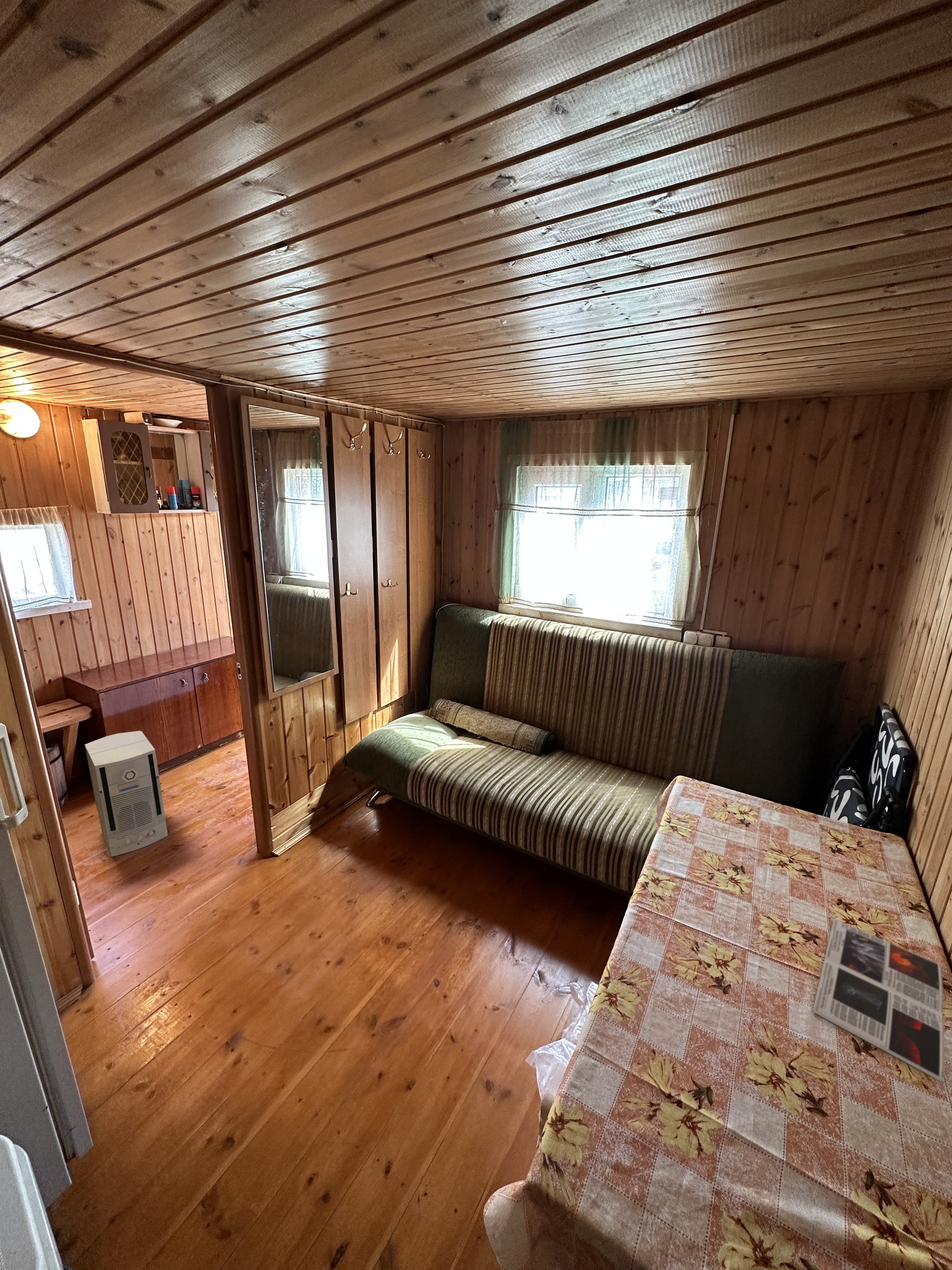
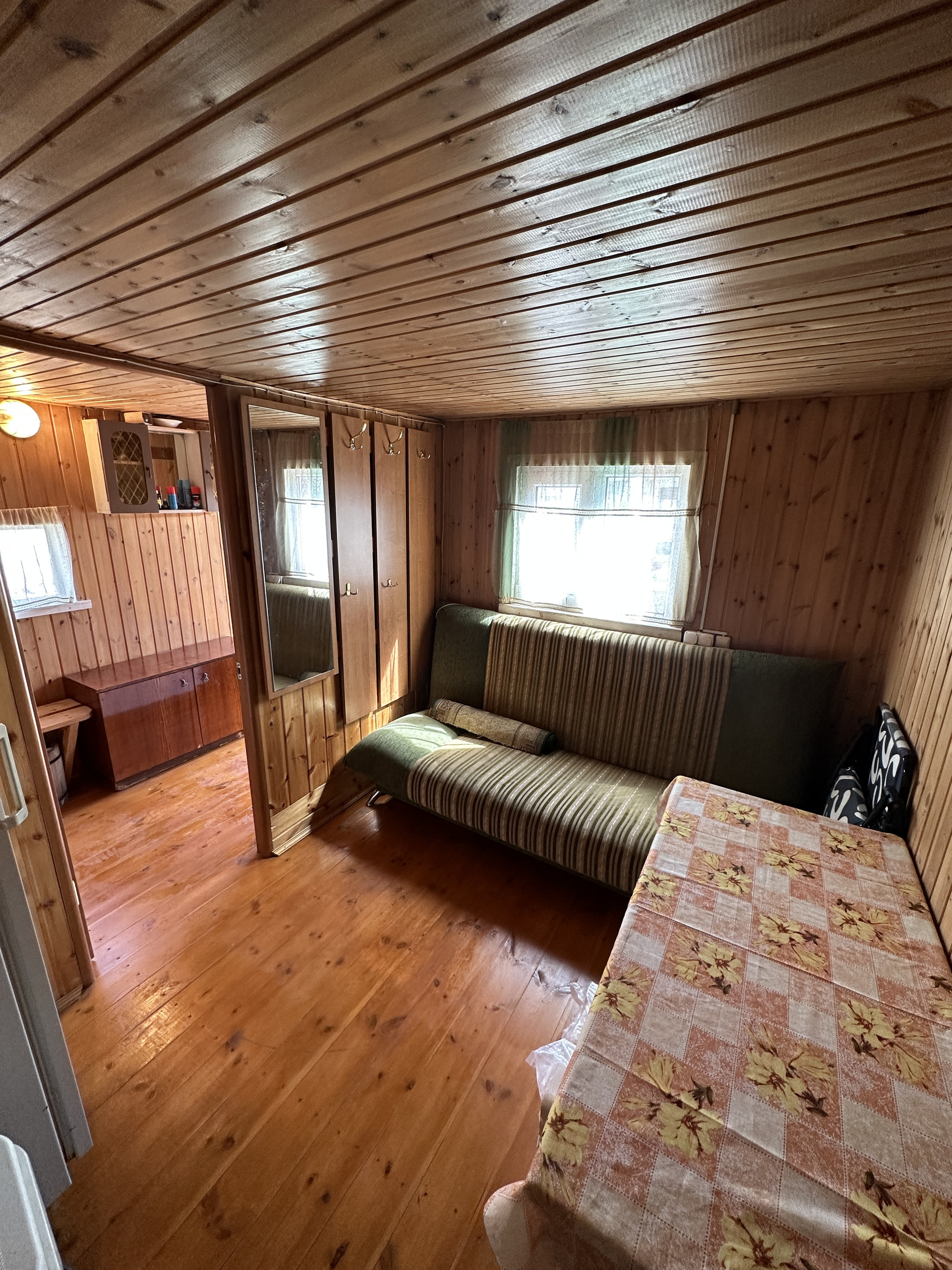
- magazine (880, 984)
- air purifier (127, 791)
